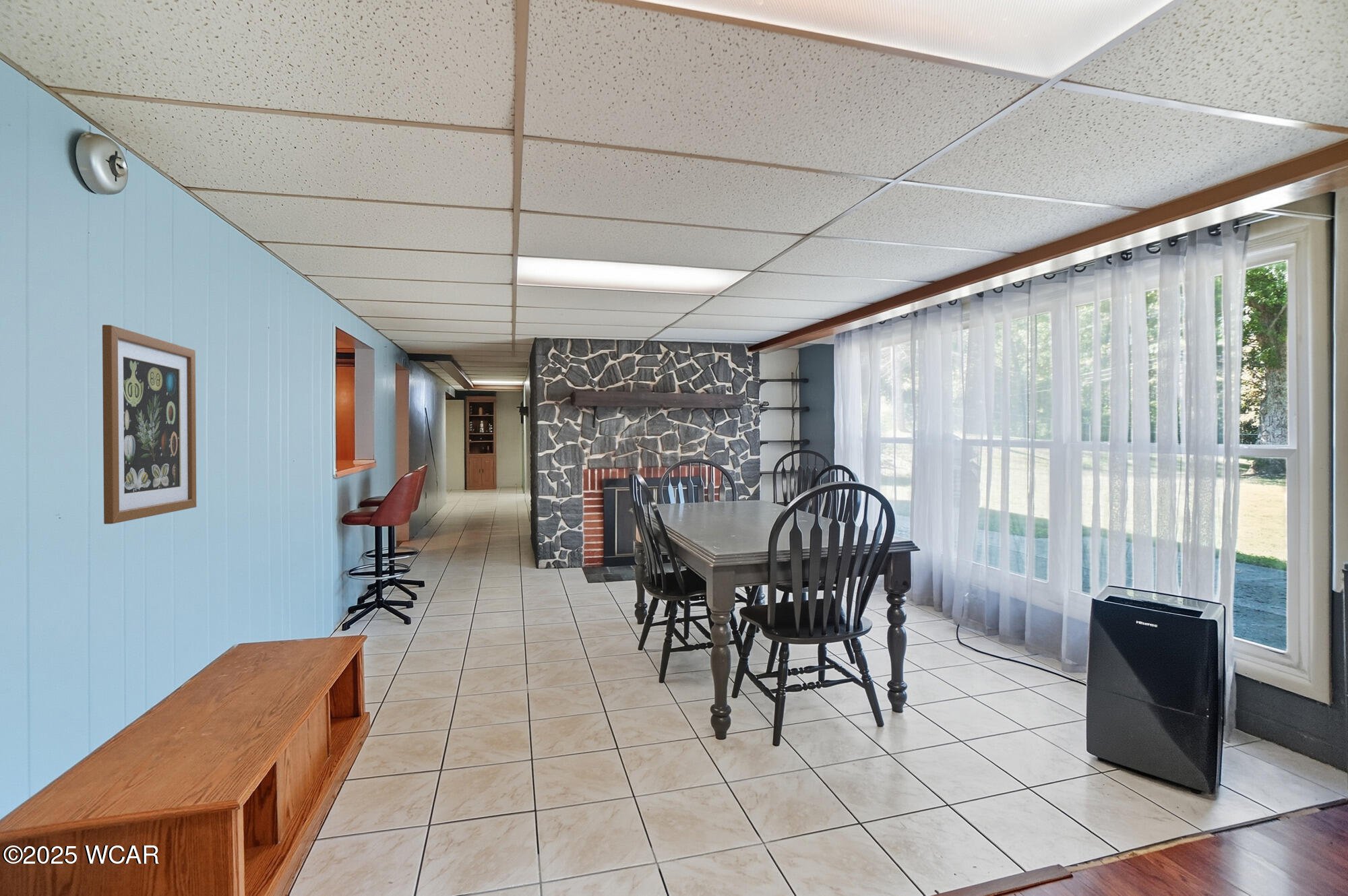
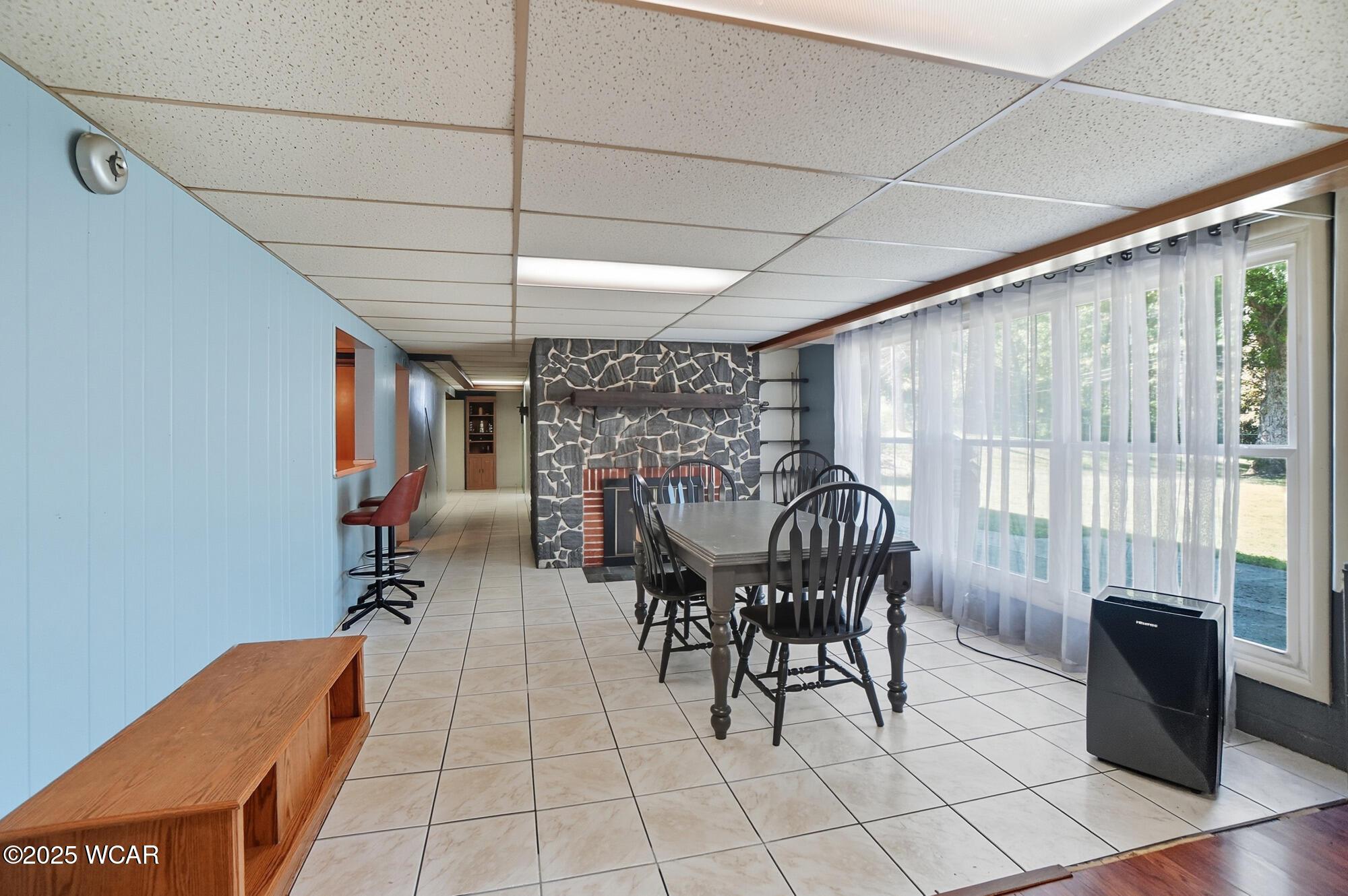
- wall art (155, 426)
